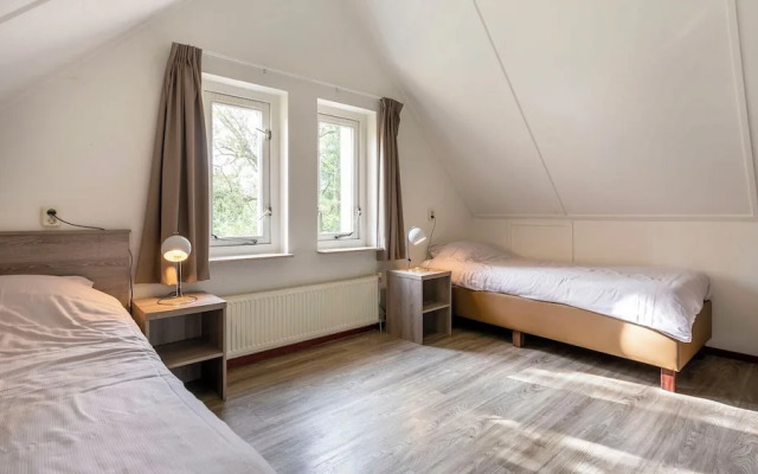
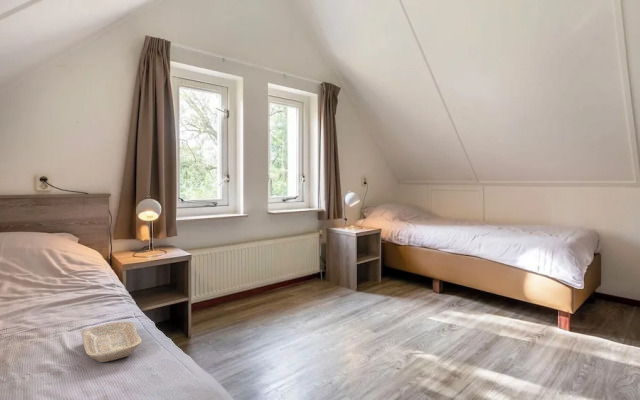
+ tray (110, 340)
